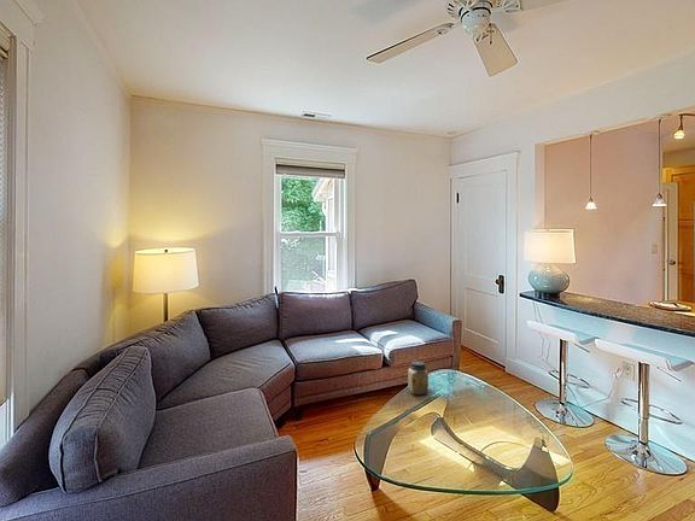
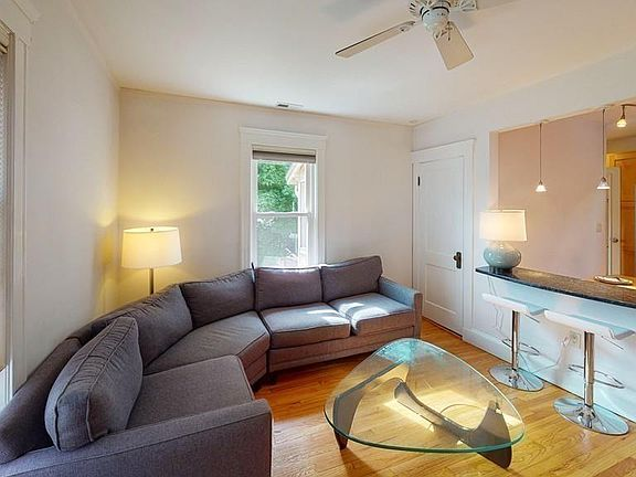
- jar (417, 376)
